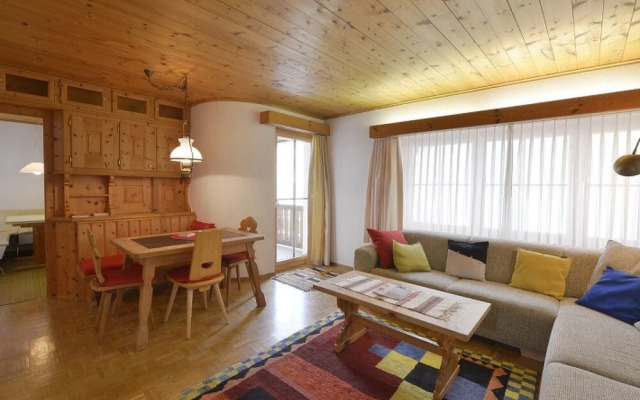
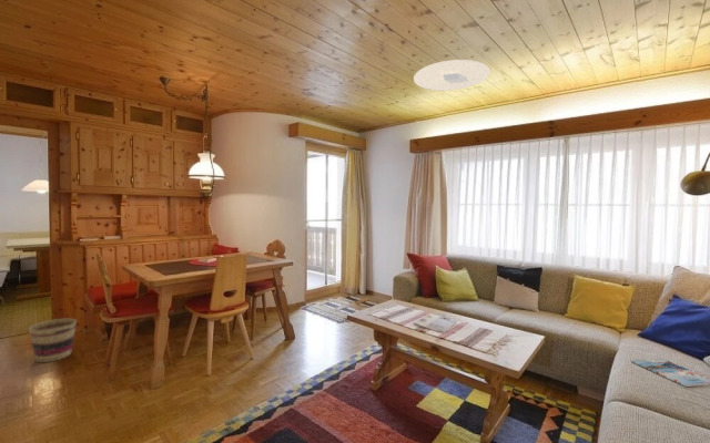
+ basket (53, 340)
+ ceiling light (450, 73)
+ magazine (672, 371)
